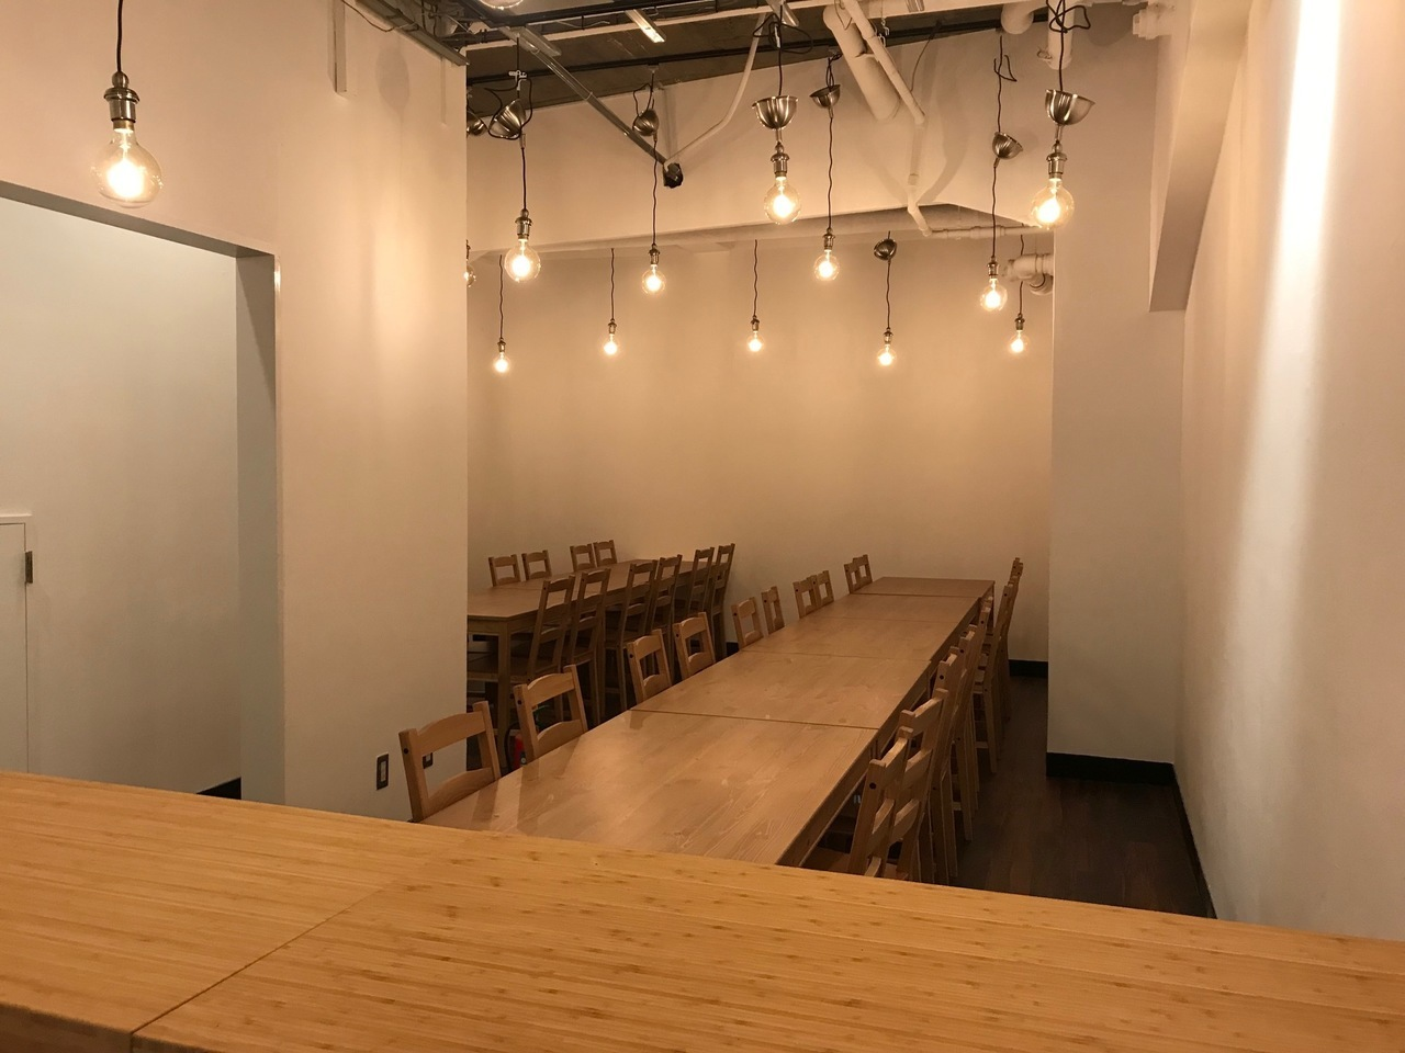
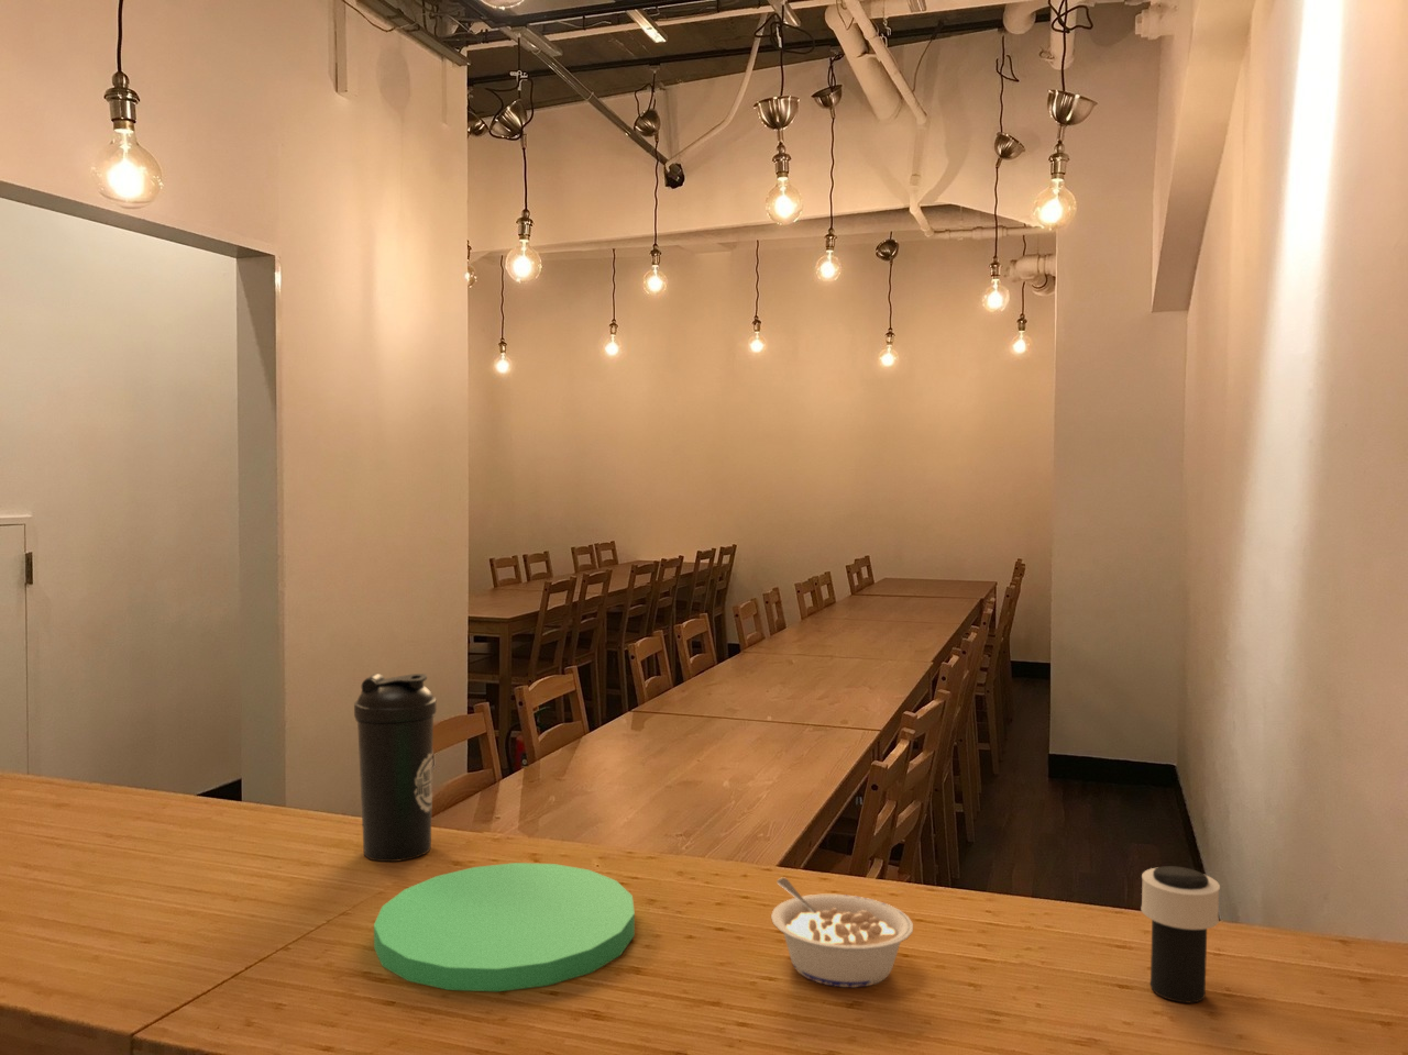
+ legume (835, 938)
+ cup (1179, 933)
+ plate (507, 920)
+ water bottle (396, 762)
